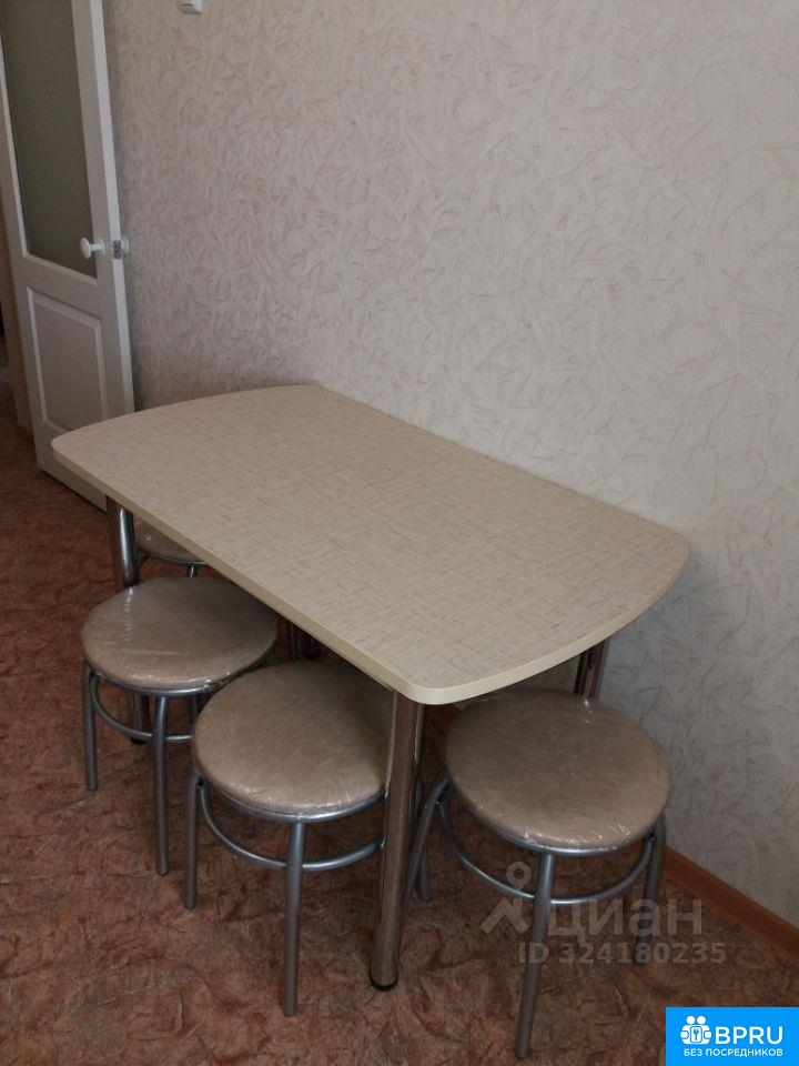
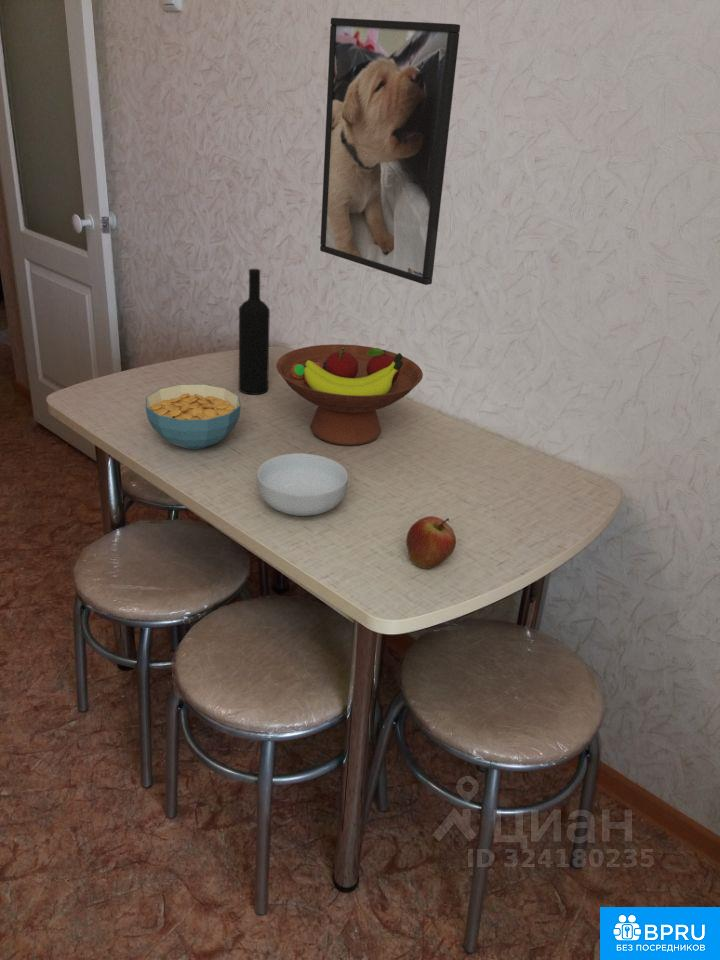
+ apple (431, 540)
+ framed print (381, 151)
+ cereal bowl (302, 489)
+ wine bottle (254, 331)
+ fruit bowl (348, 388)
+ cereal bowl (193, 422)
